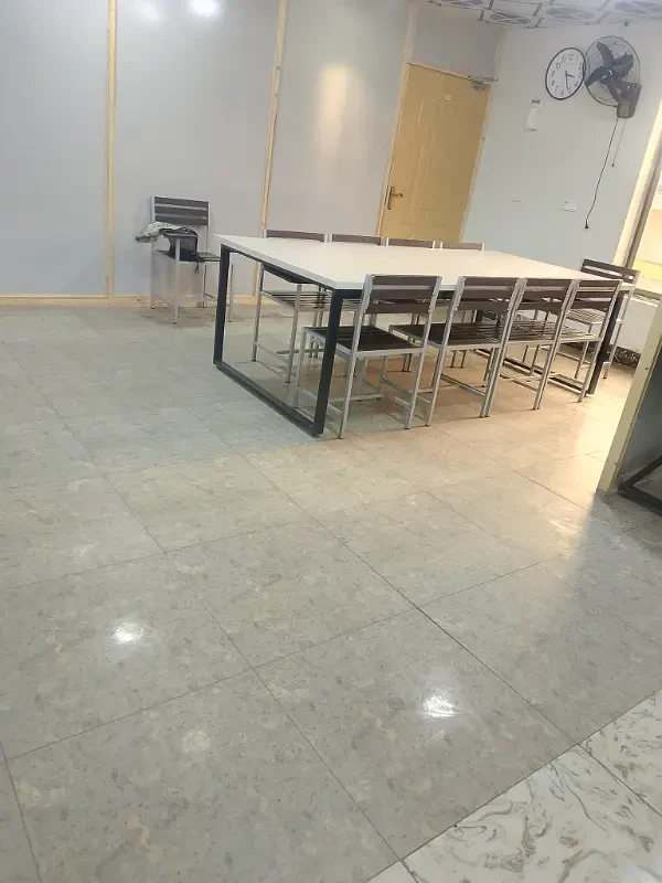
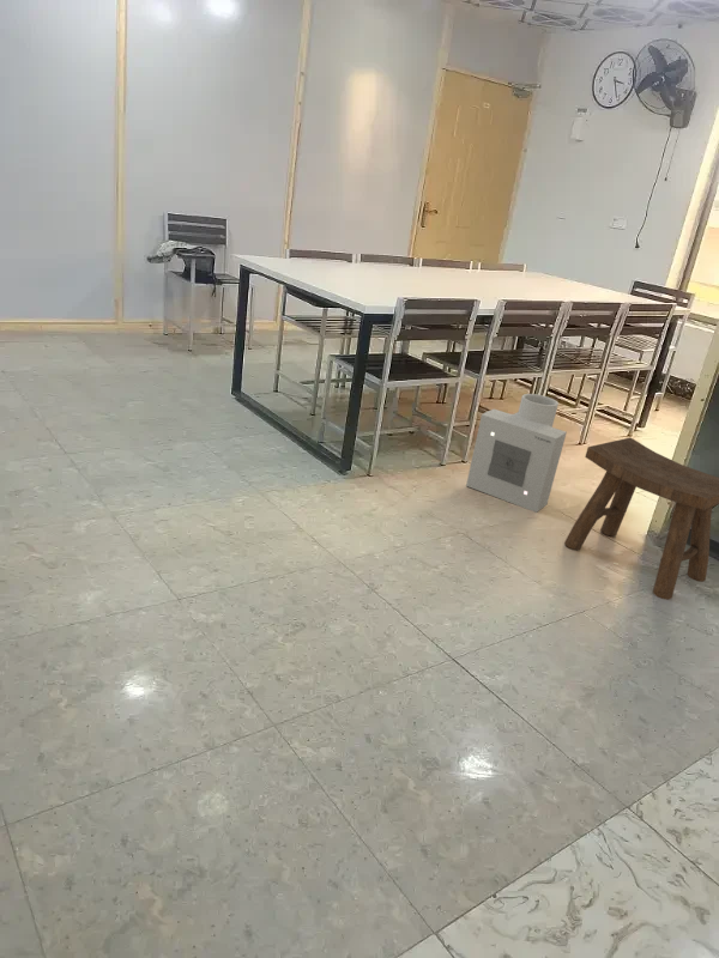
+ air purifier (527, 444)
+ stool (657, 495)
